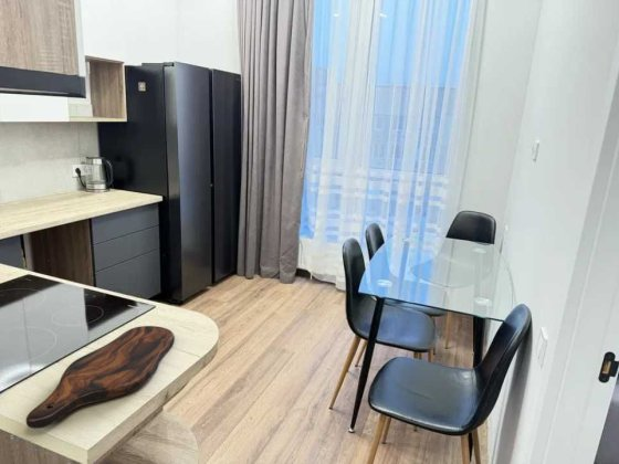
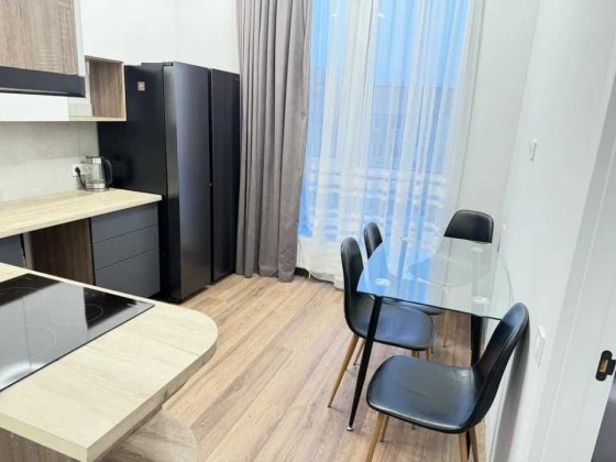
- cutting board (114, 368)
